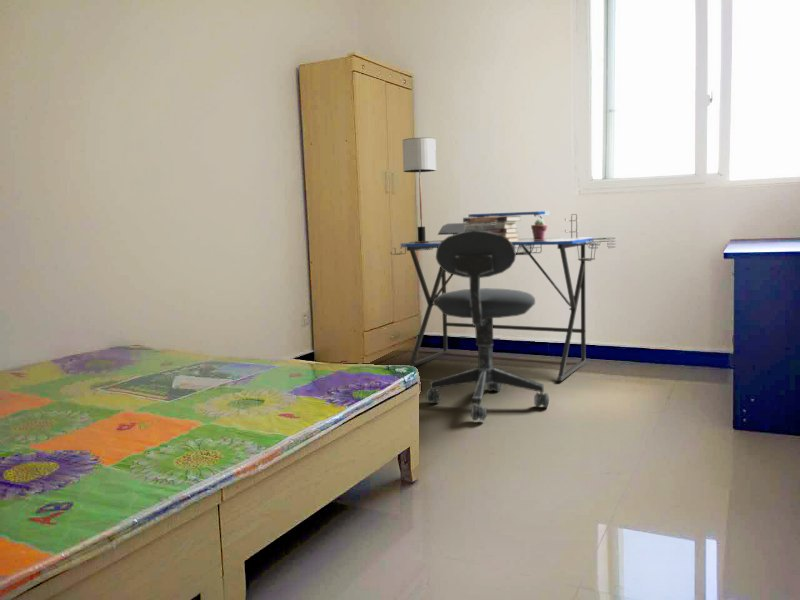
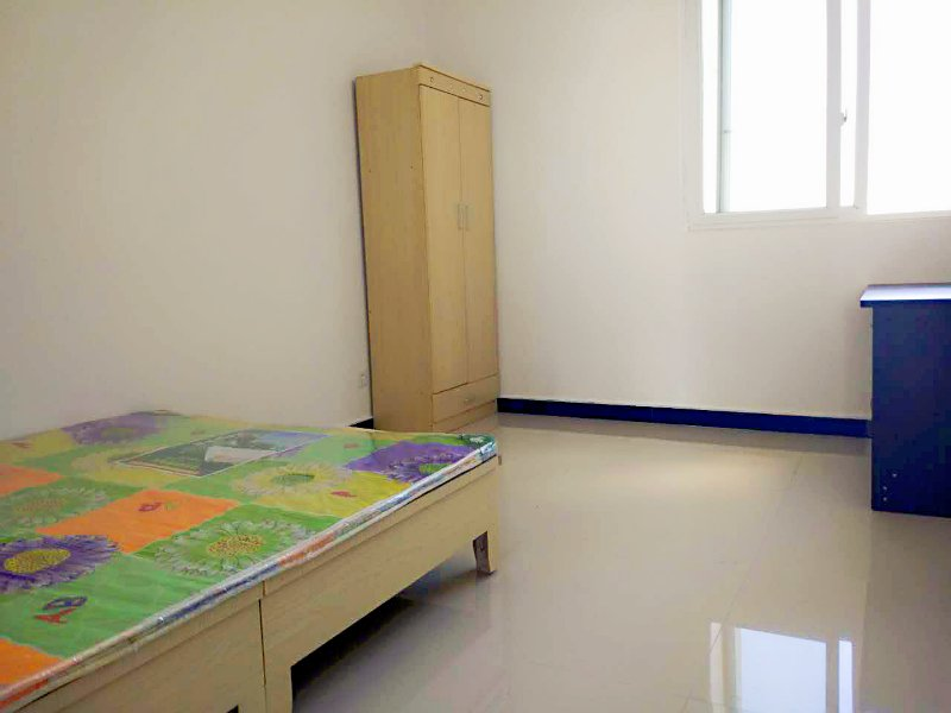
- office chair (484, 318)
- potted succulent (539, 228)
- desk (497, 325)
- table lamp (420, 191)
- book stack (491, 229)
